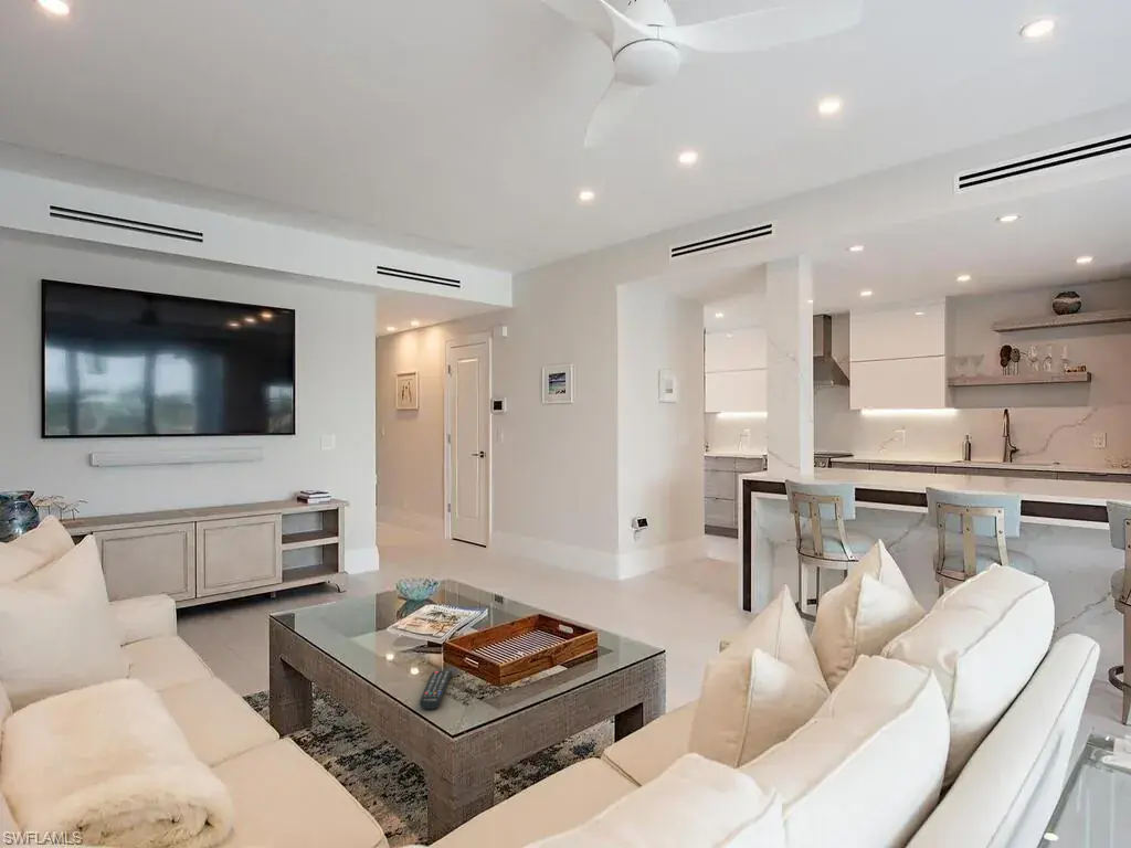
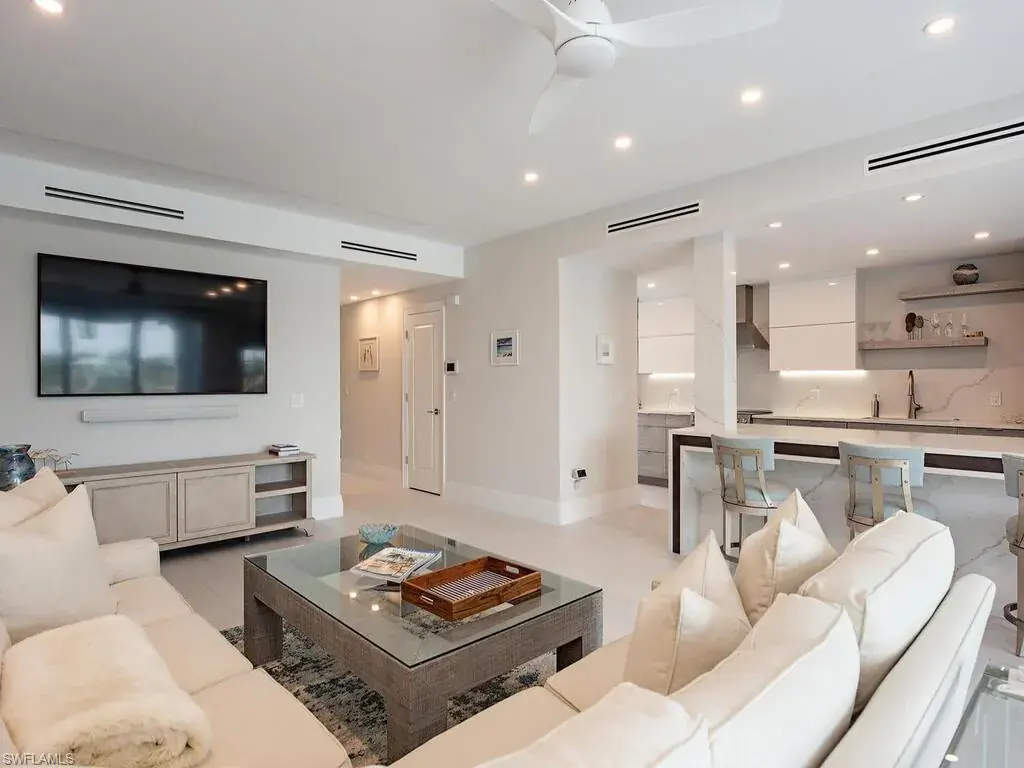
- remote control (436, 688)
